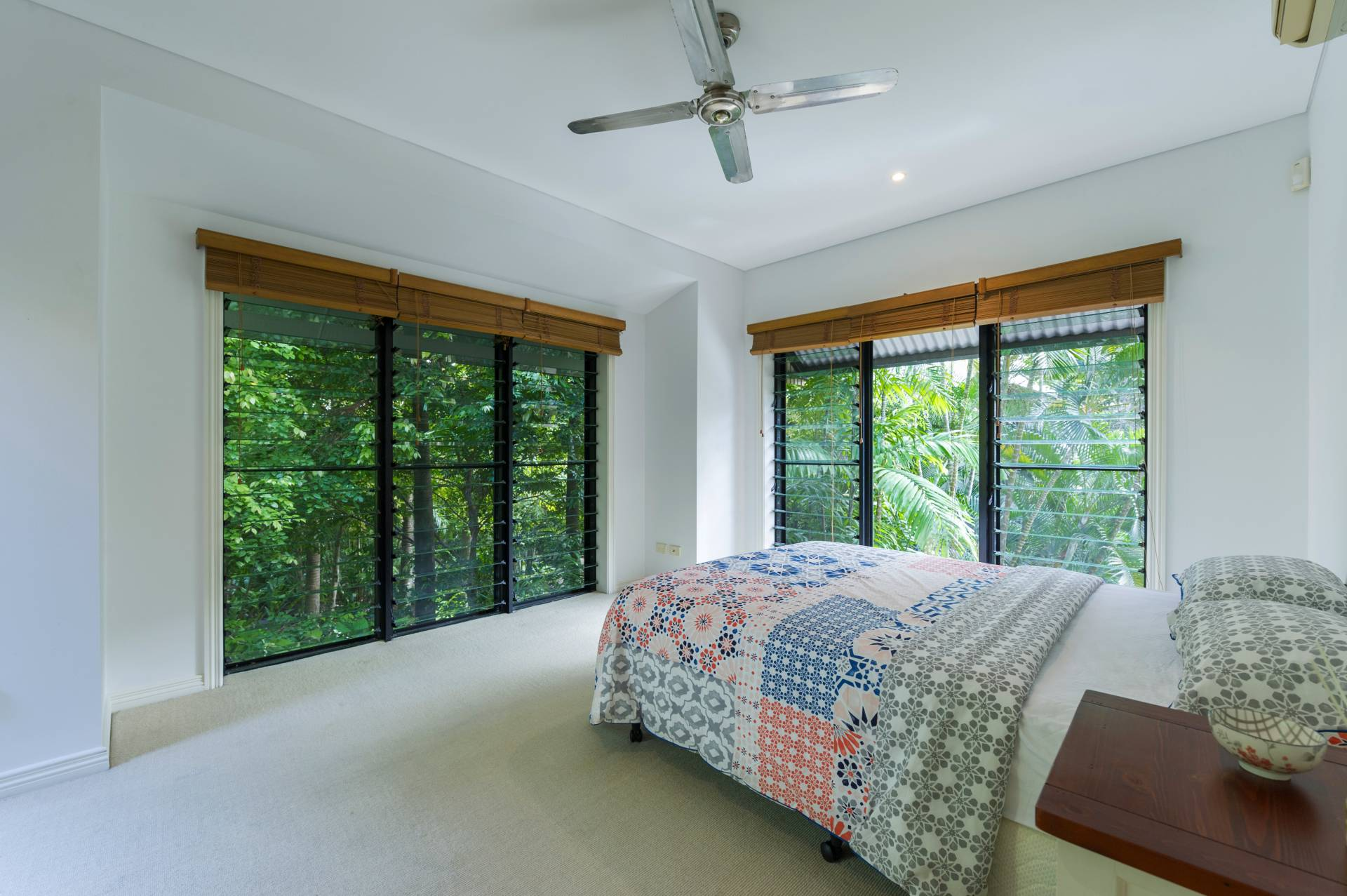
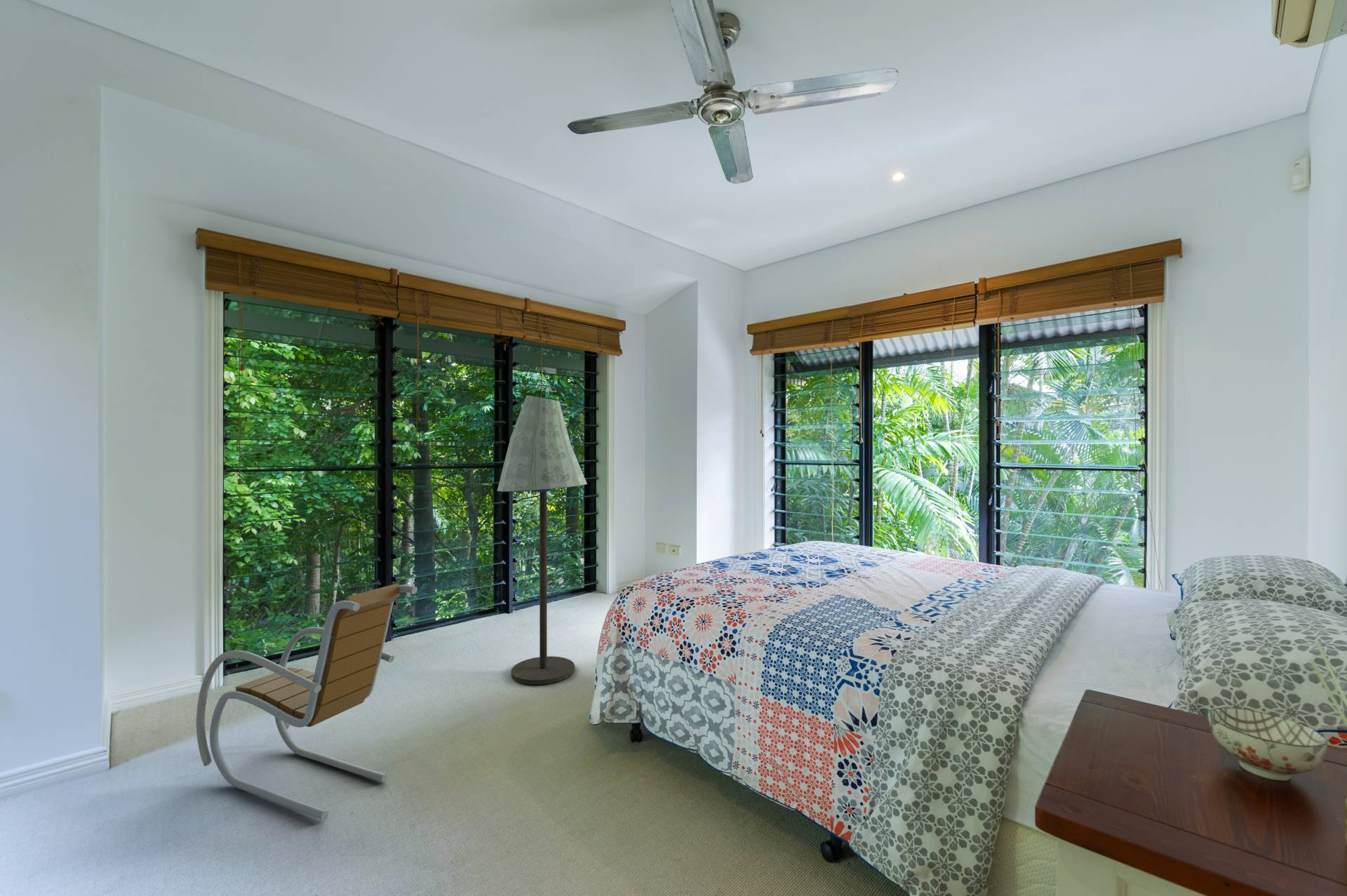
+ lounge chair (308, 681)
+ floor lamp (543, 533)
